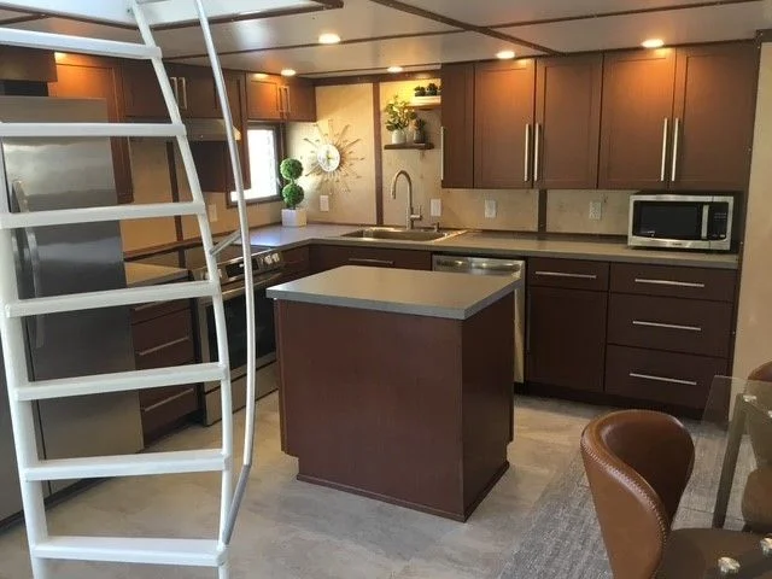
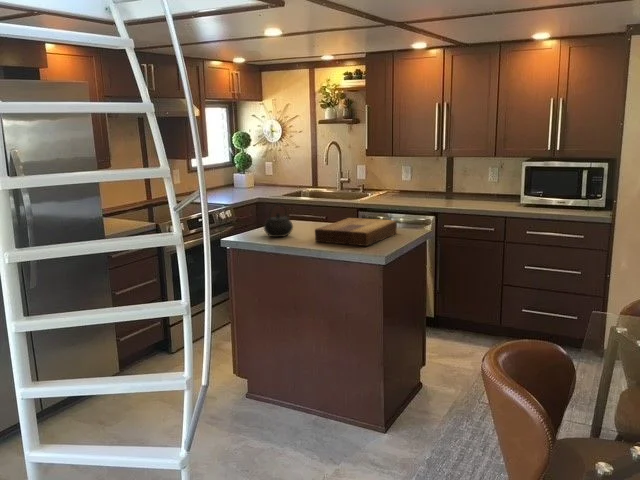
+ kettle (276, 219)
+ cutting board (357, 230)
